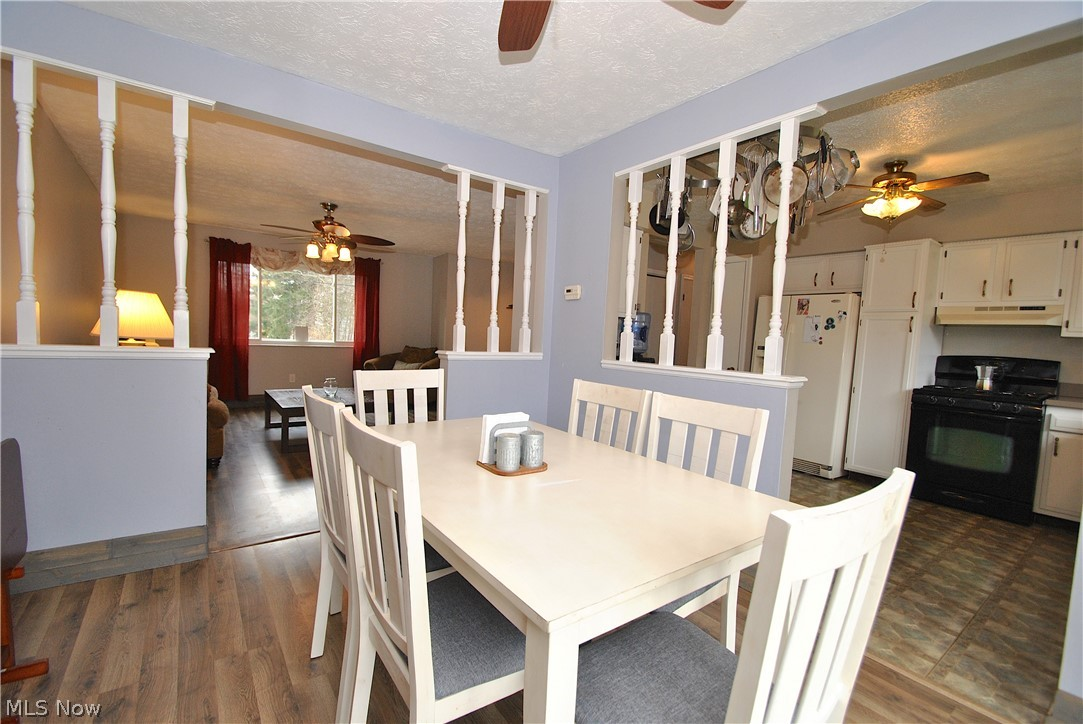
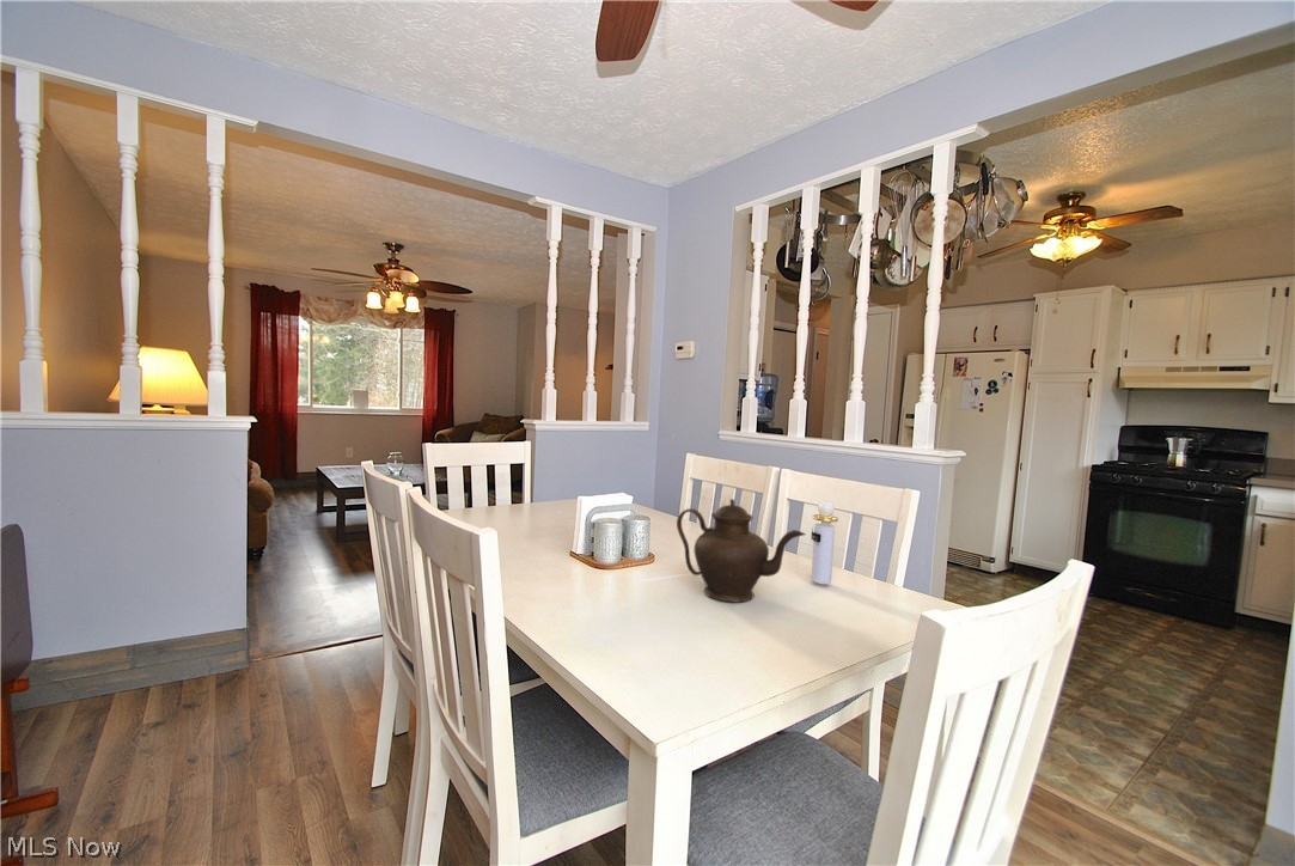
+ perfume bottle (823, 542)
+ teapot (734, 548)
